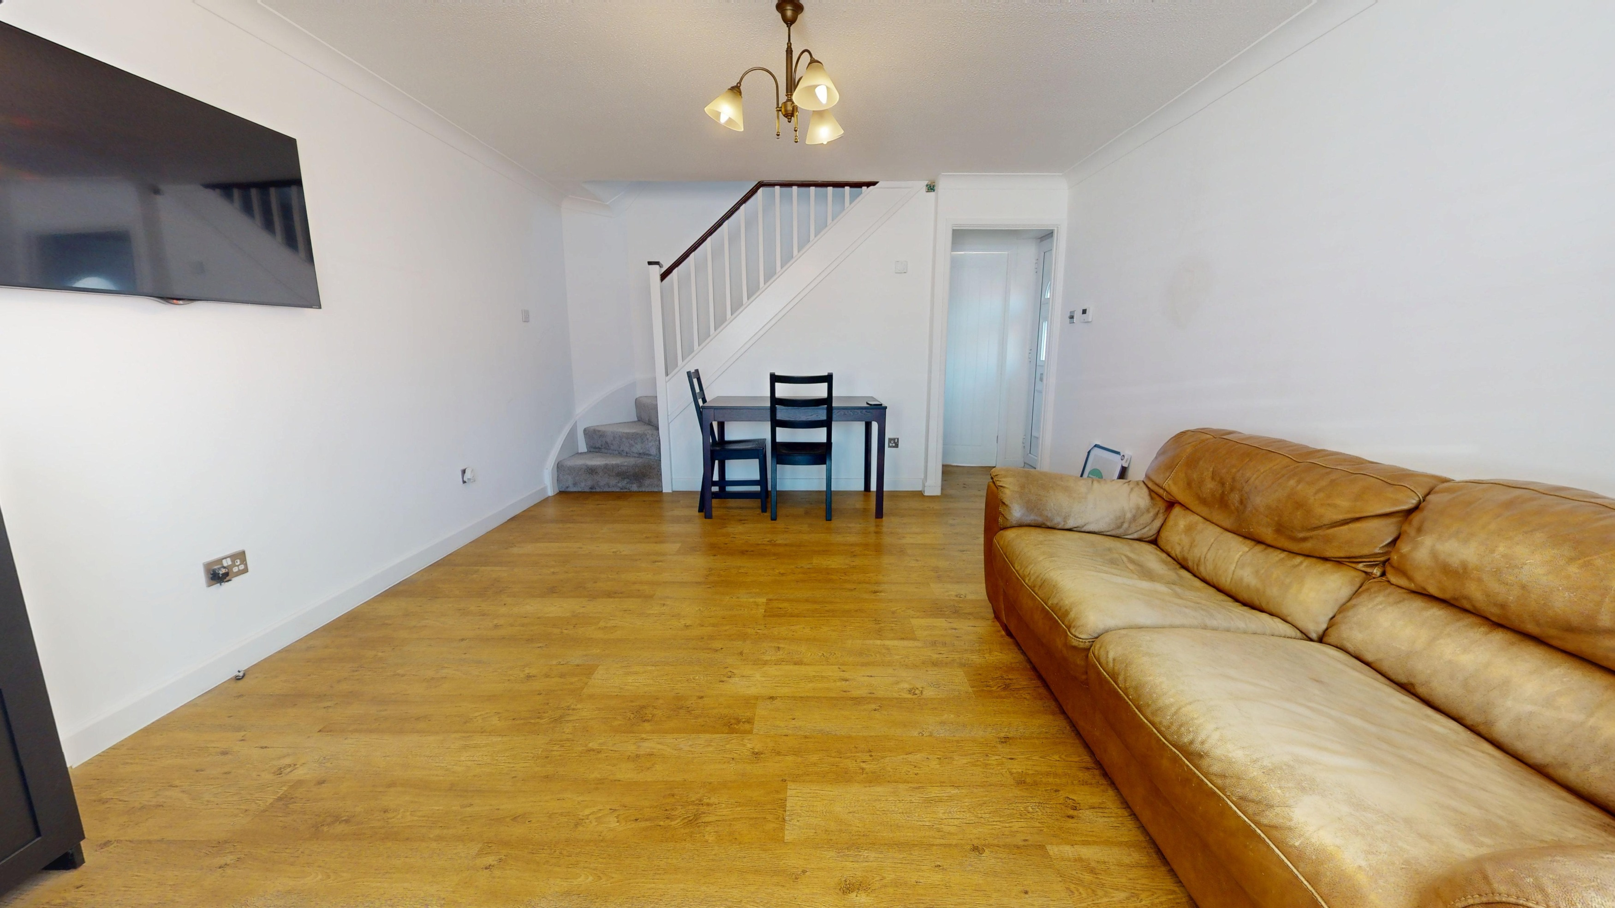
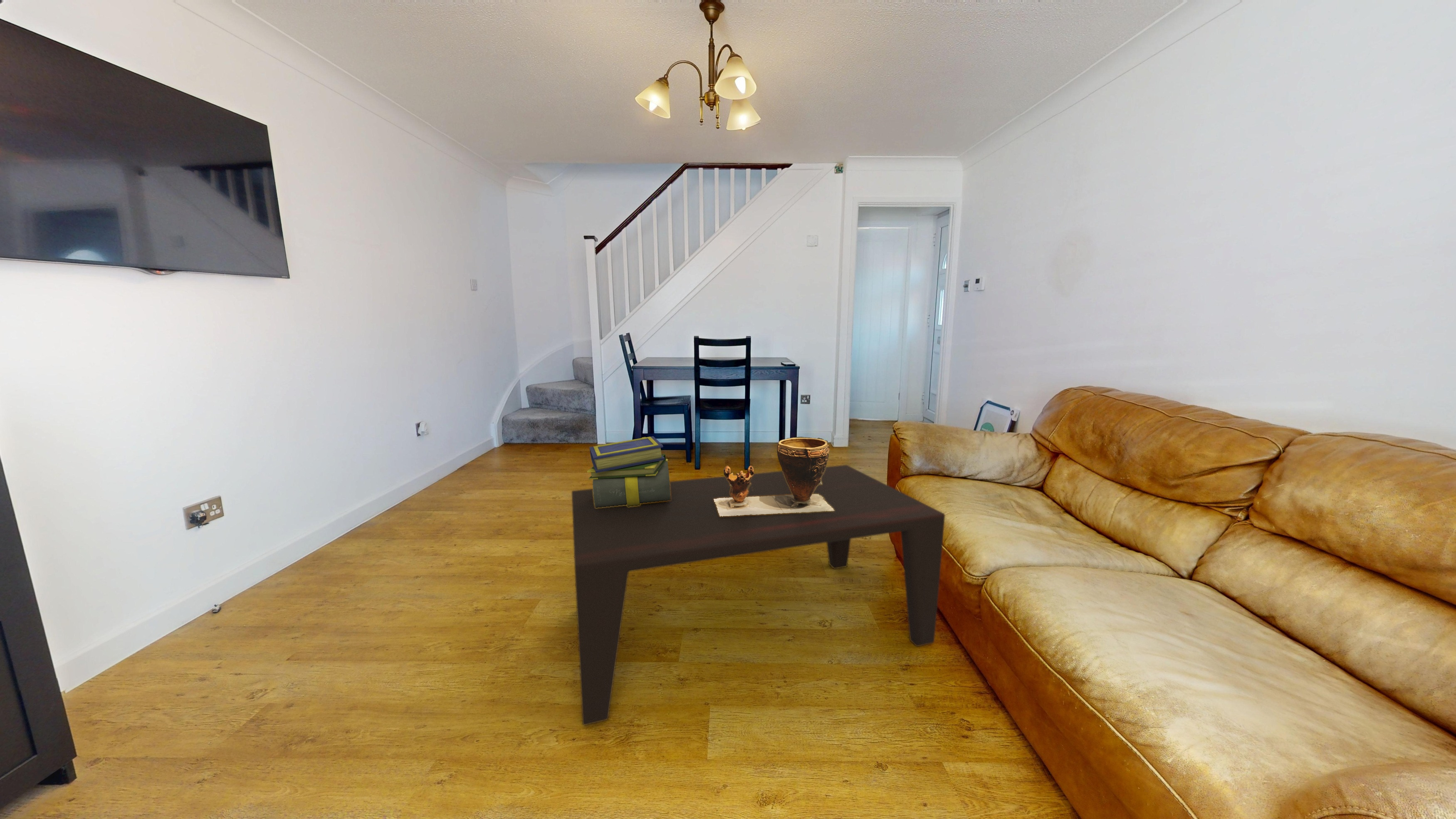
+ clay pot (782, 470)
+ coffee table (744, 554)
+ stack of books (629, 470)
